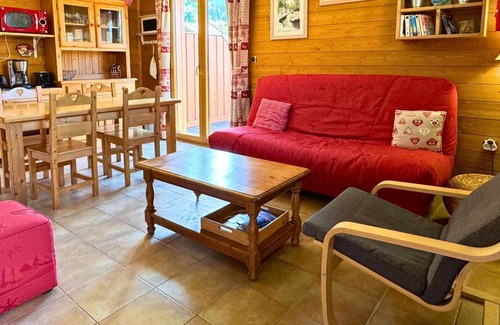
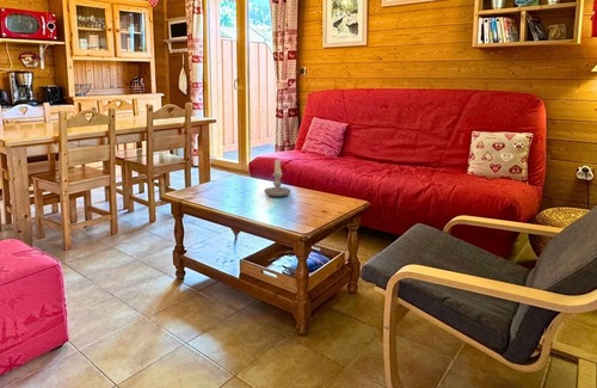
+ candle (277, 177)
